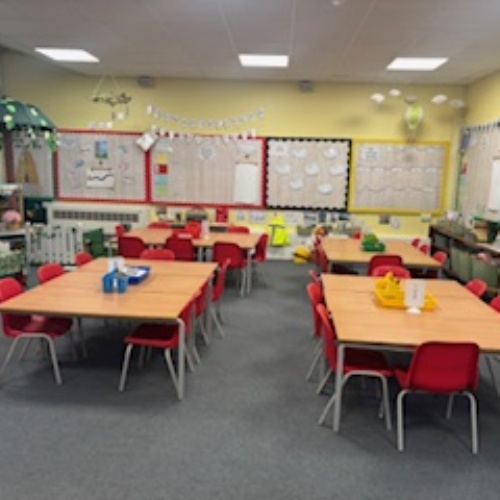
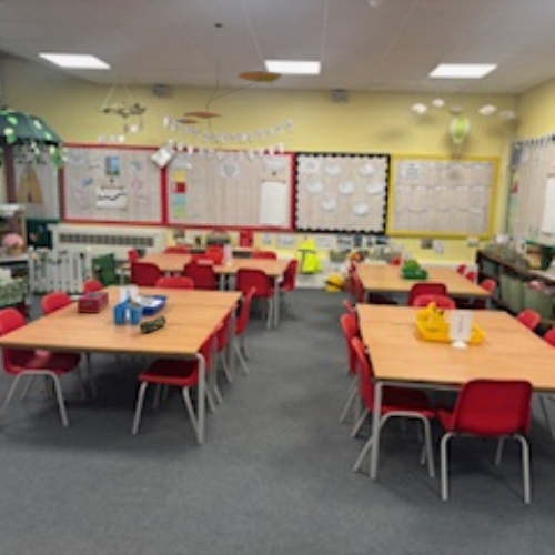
+ pencil case (153, 323)
+ tissue box (93, 301)
+ ceiling mobile (229, 92)
